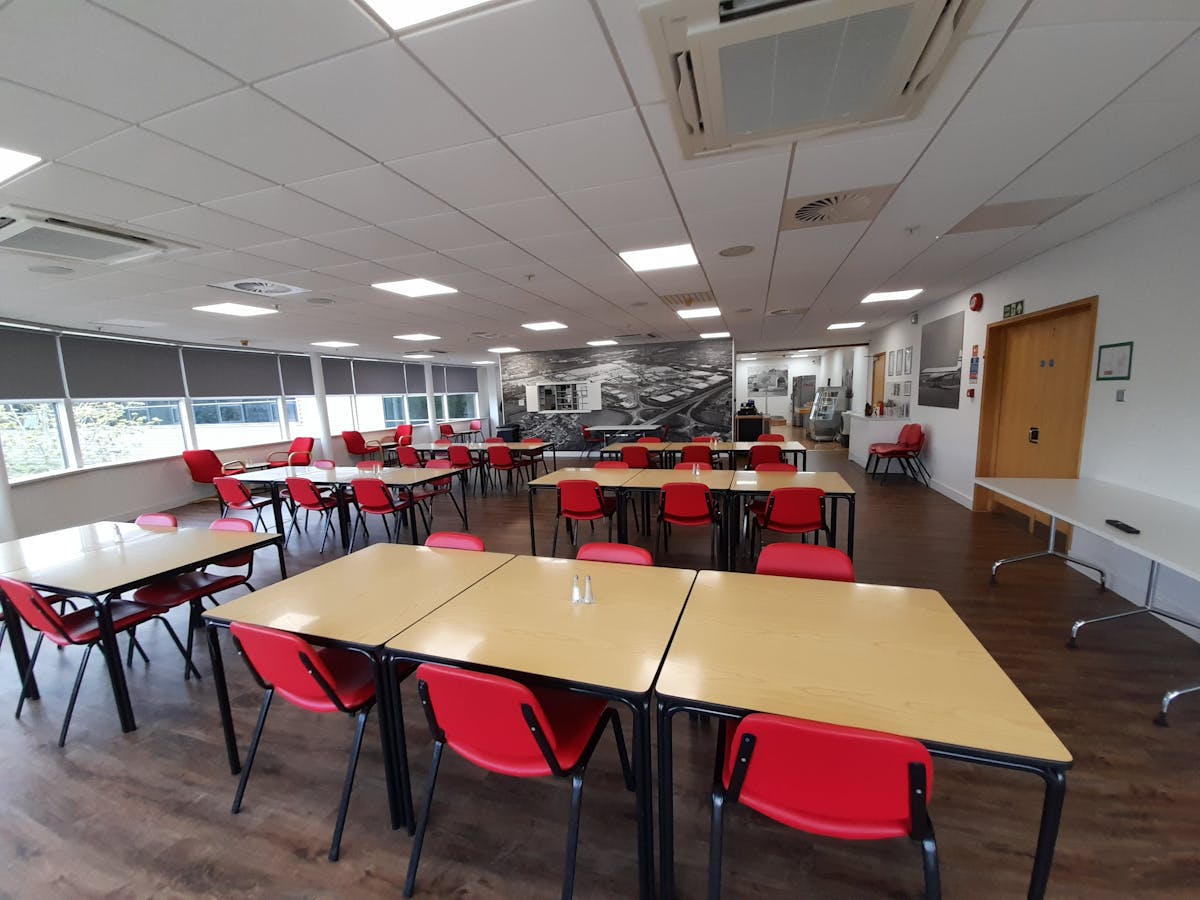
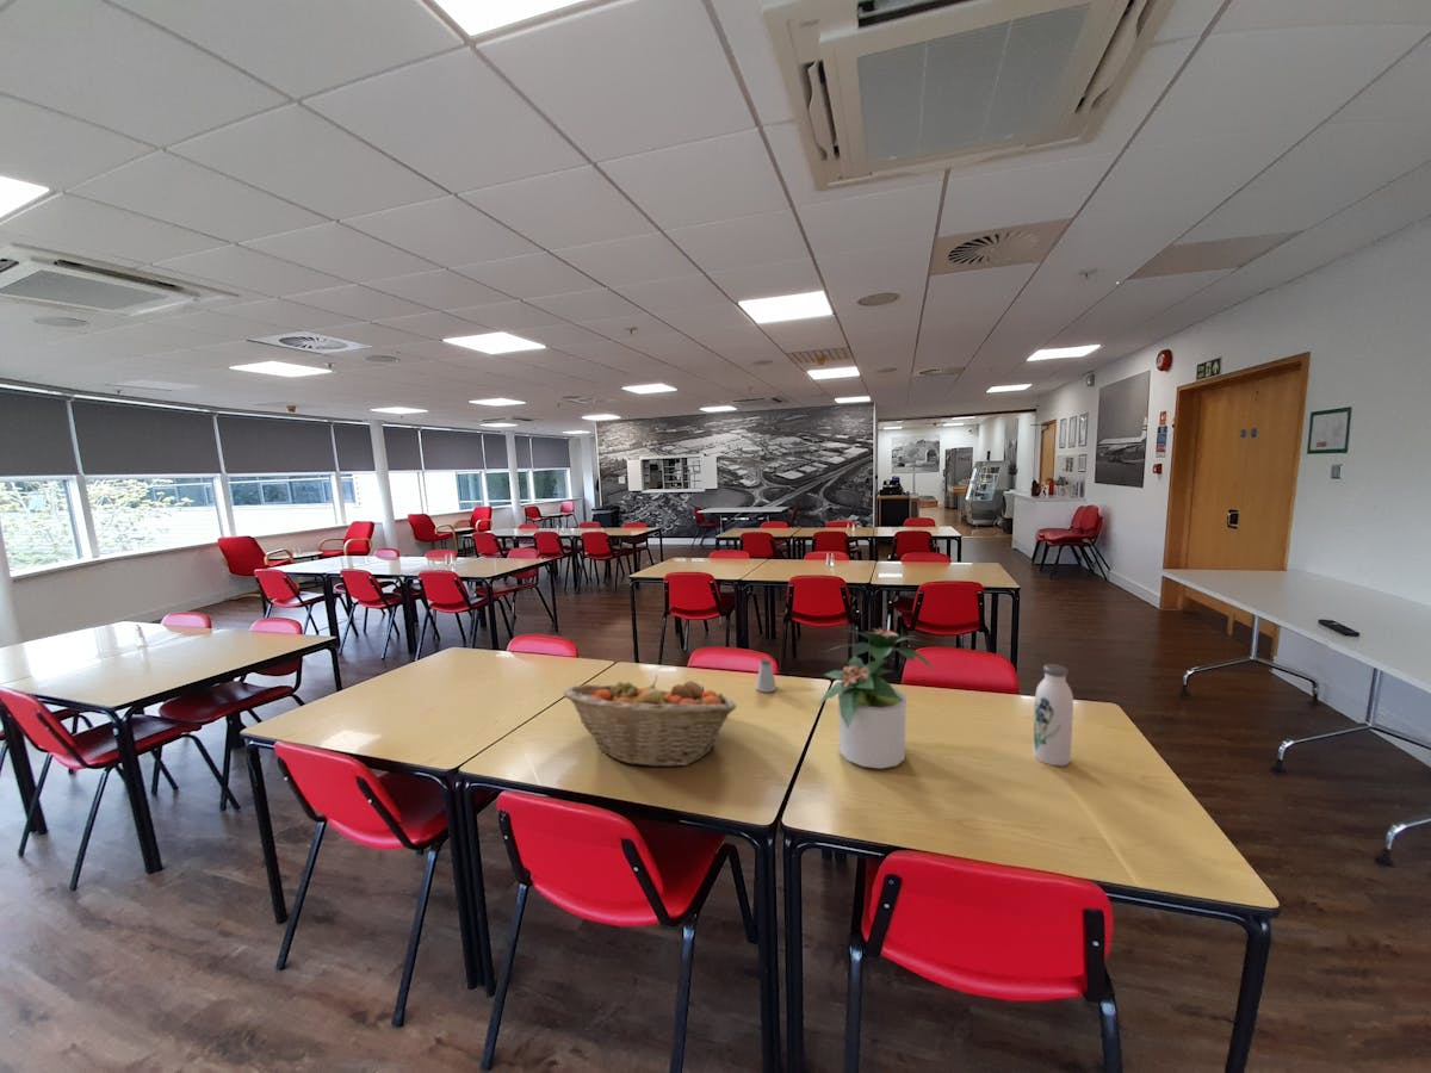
+ potted plant (874, 688)
+ fruit basket (650, 709)
+ water bottle (1053, 712)
+ saltshaker (766, 674)
